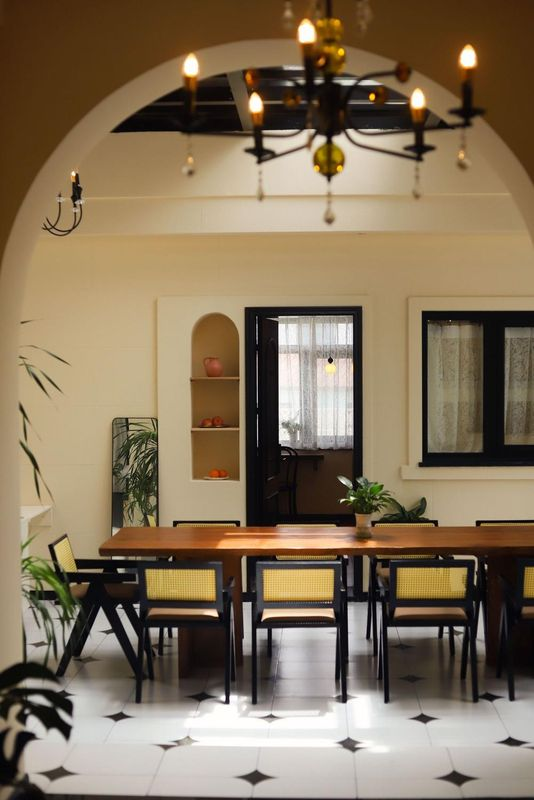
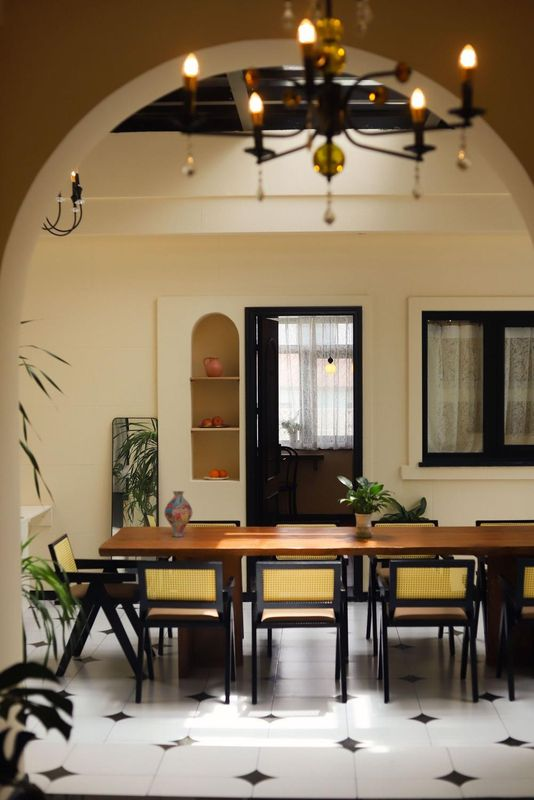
+ vase (178, 513)
